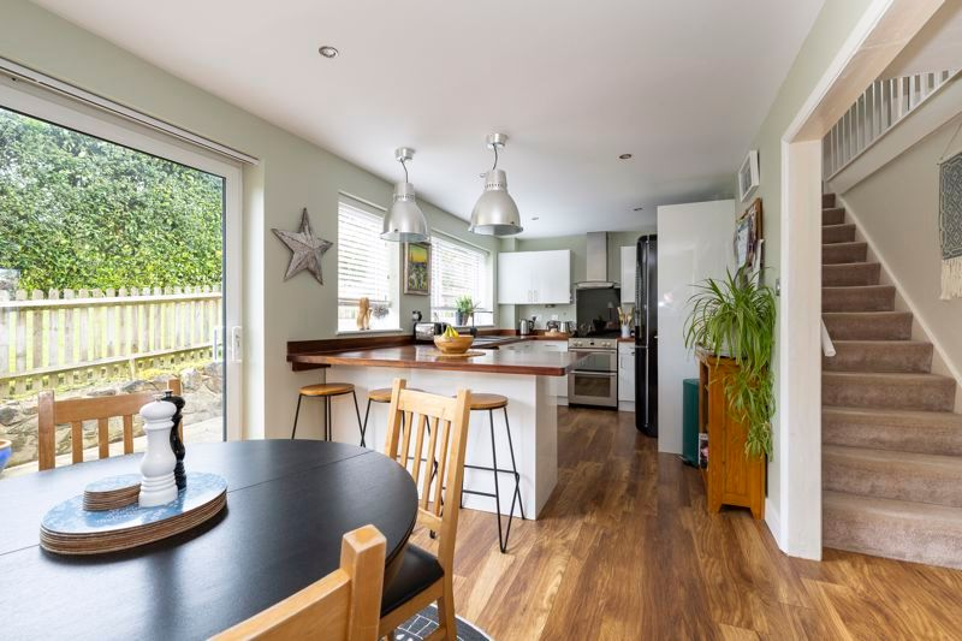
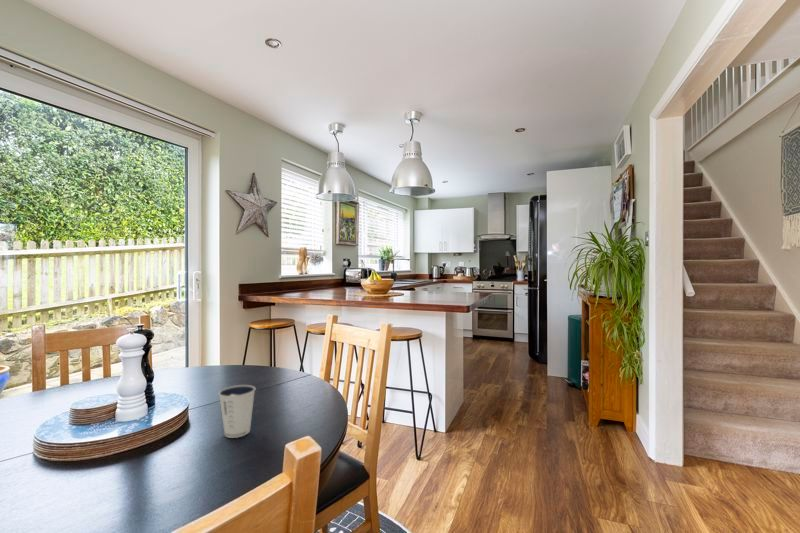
+ dixie cup (237, 411)
